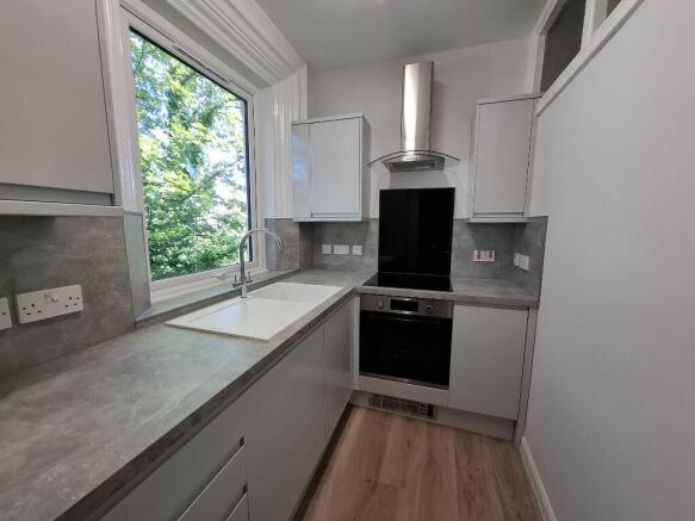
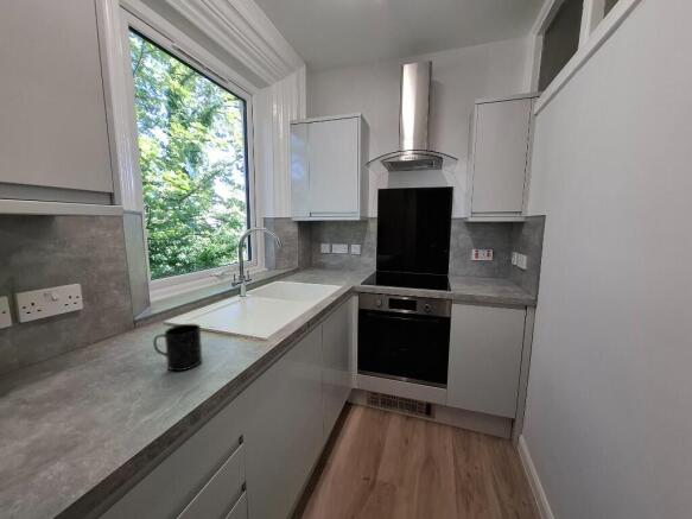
+ mug (178, 347)
